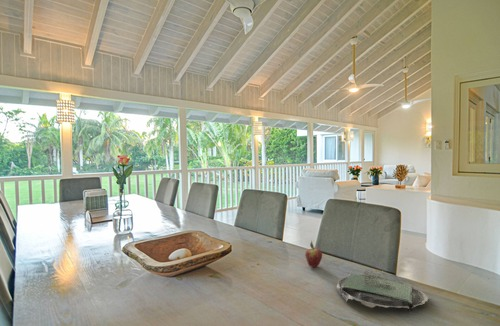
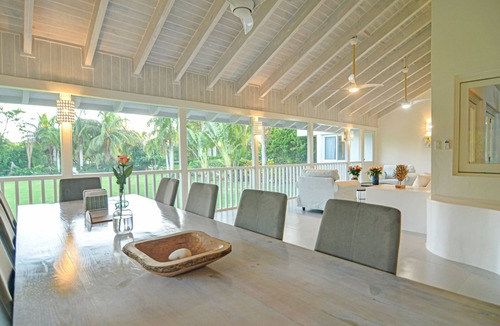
- fruit (313, 253)
- plate (379, 282)
